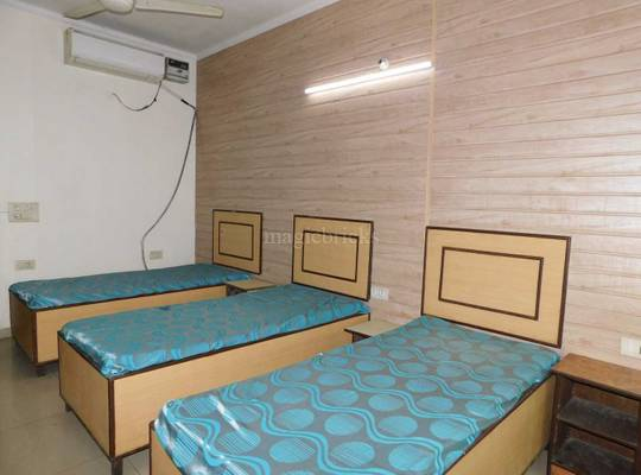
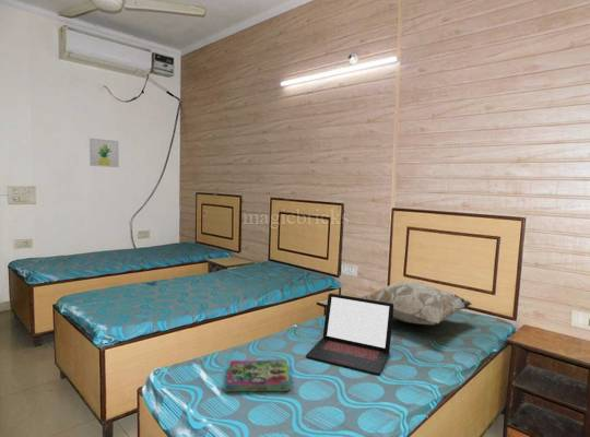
+ laptop (351, 330)
+ wall art (104, 153)
+ book (258, 375)
+ decorative pillow (414, 302)
